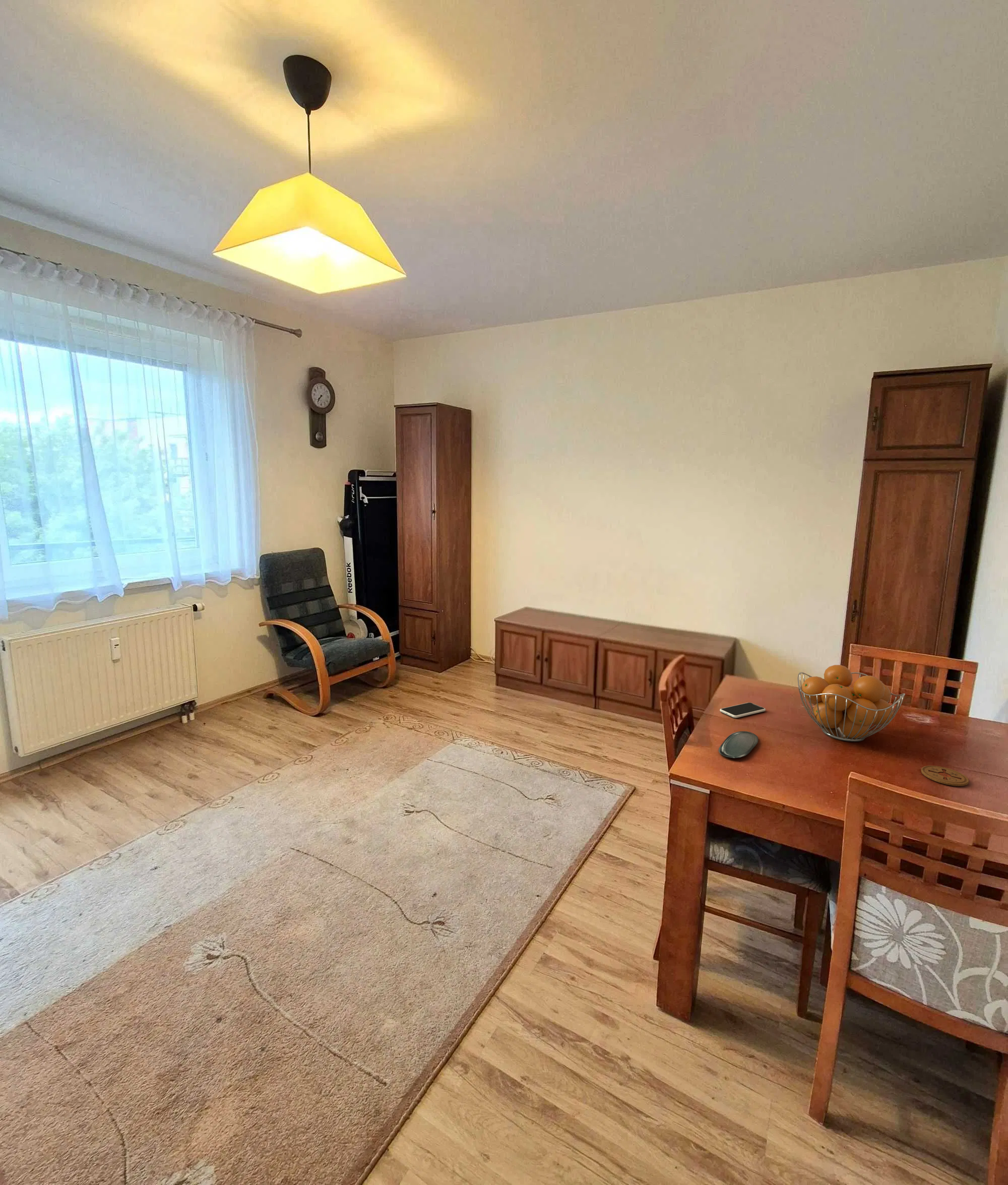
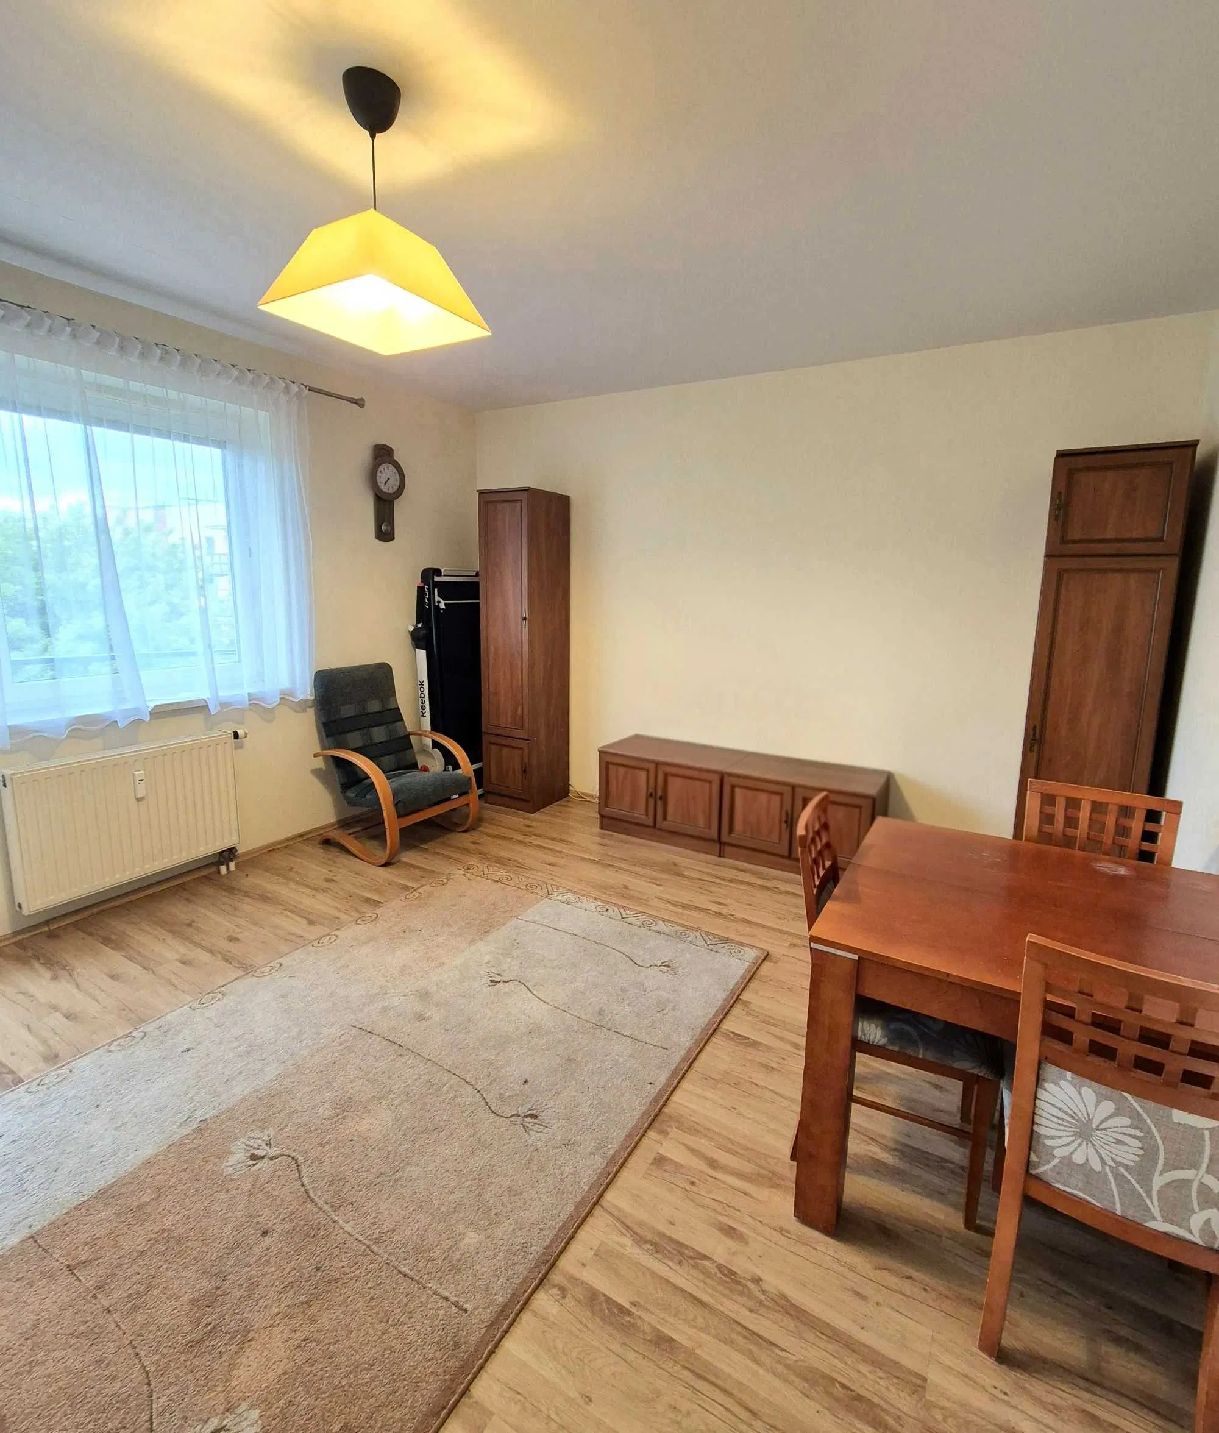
- coaster (944, 775)
- oval tray (738, 743)
- smartphone (742, 710)
- fruit basket (846, 702)
